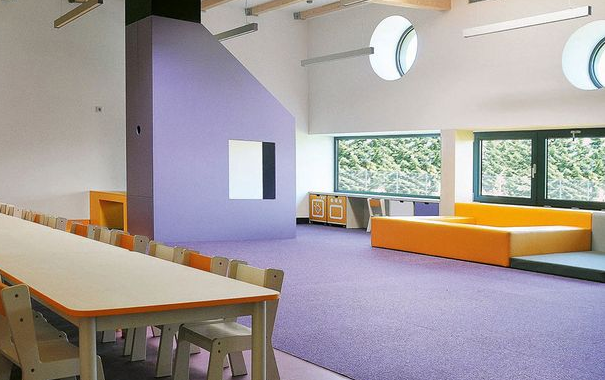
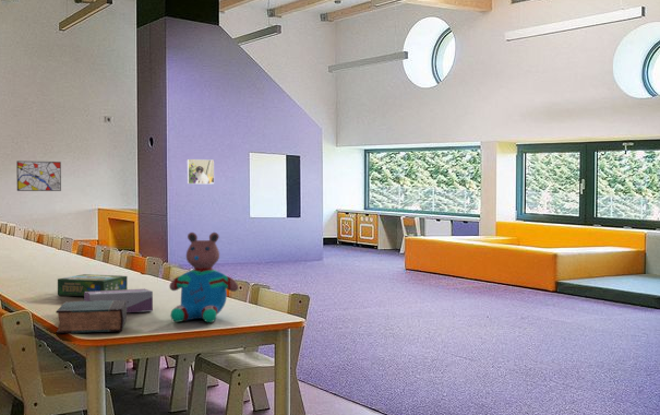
+ board game (93, 285)
+ teddy bear (200, 275)
+ tissue box (118, 299)
+ book (93, 316)
+ wall art (38, 176)
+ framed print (201, 171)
